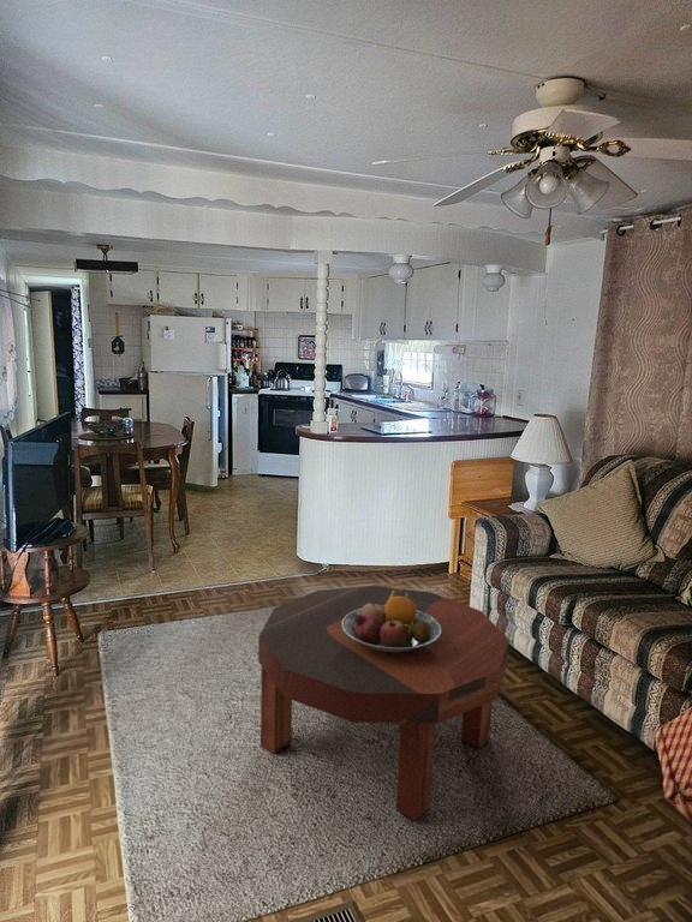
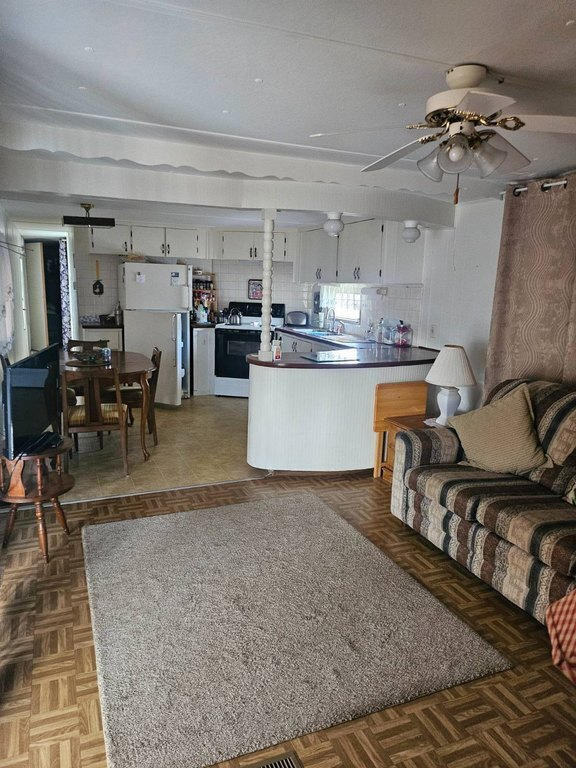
- fruit bowl (390, 621)
- coffee table (382, 687)
